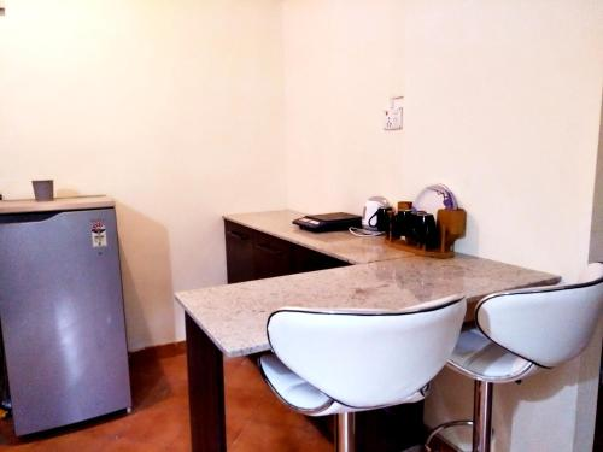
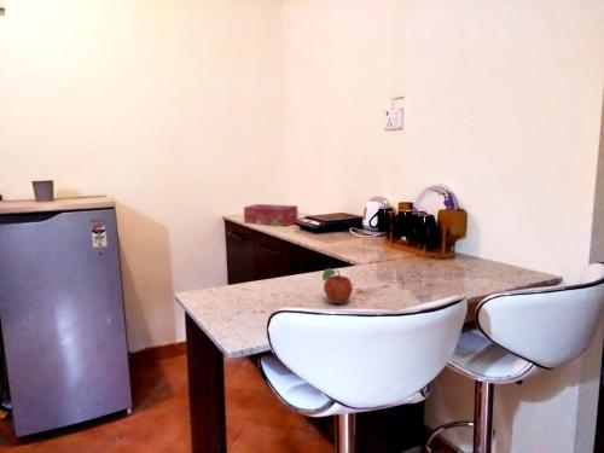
+ tissue box (271, 214)
+ fruit (336, 285)
